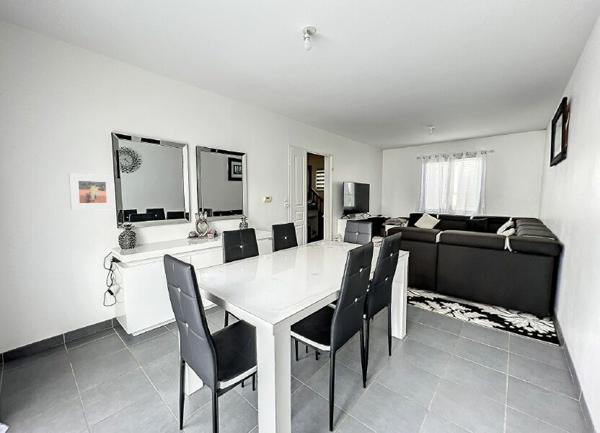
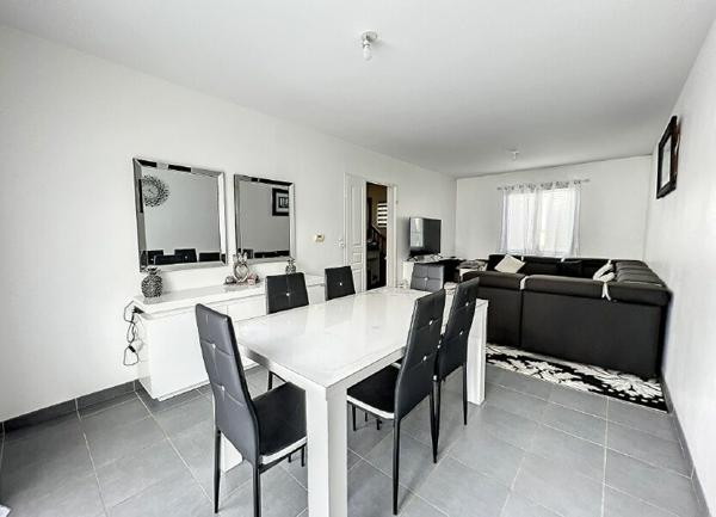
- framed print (92, 192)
